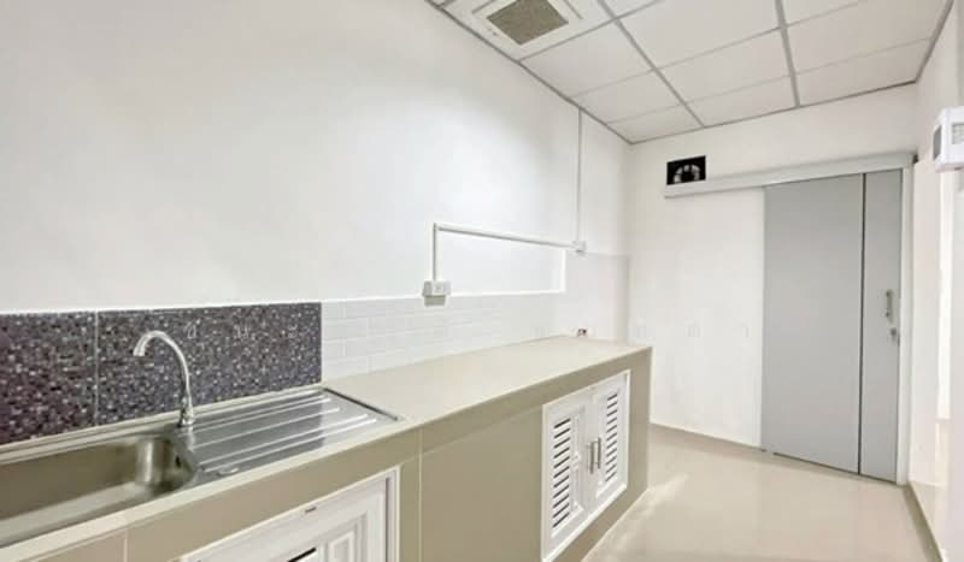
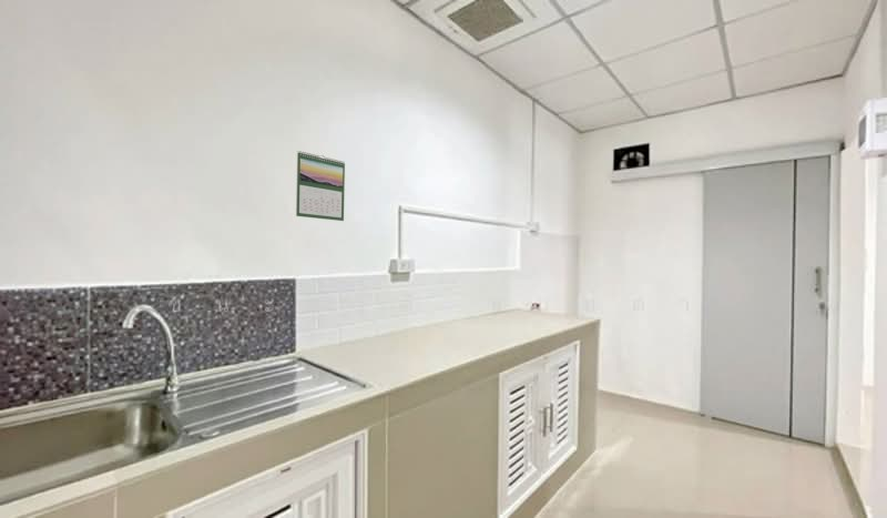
+ calendar (322, 186)
